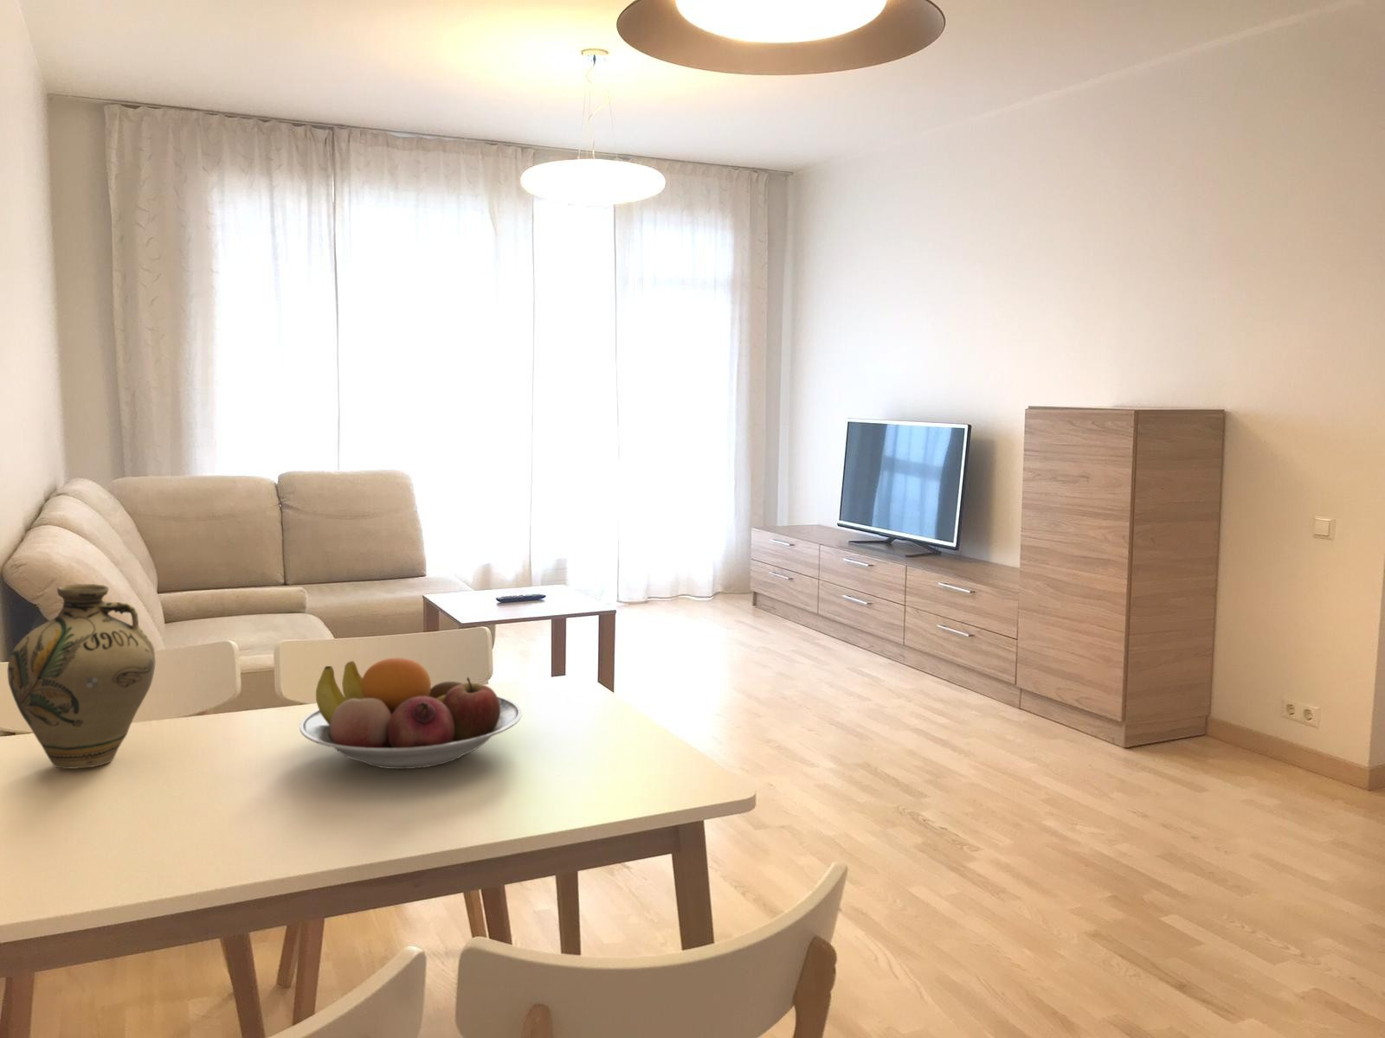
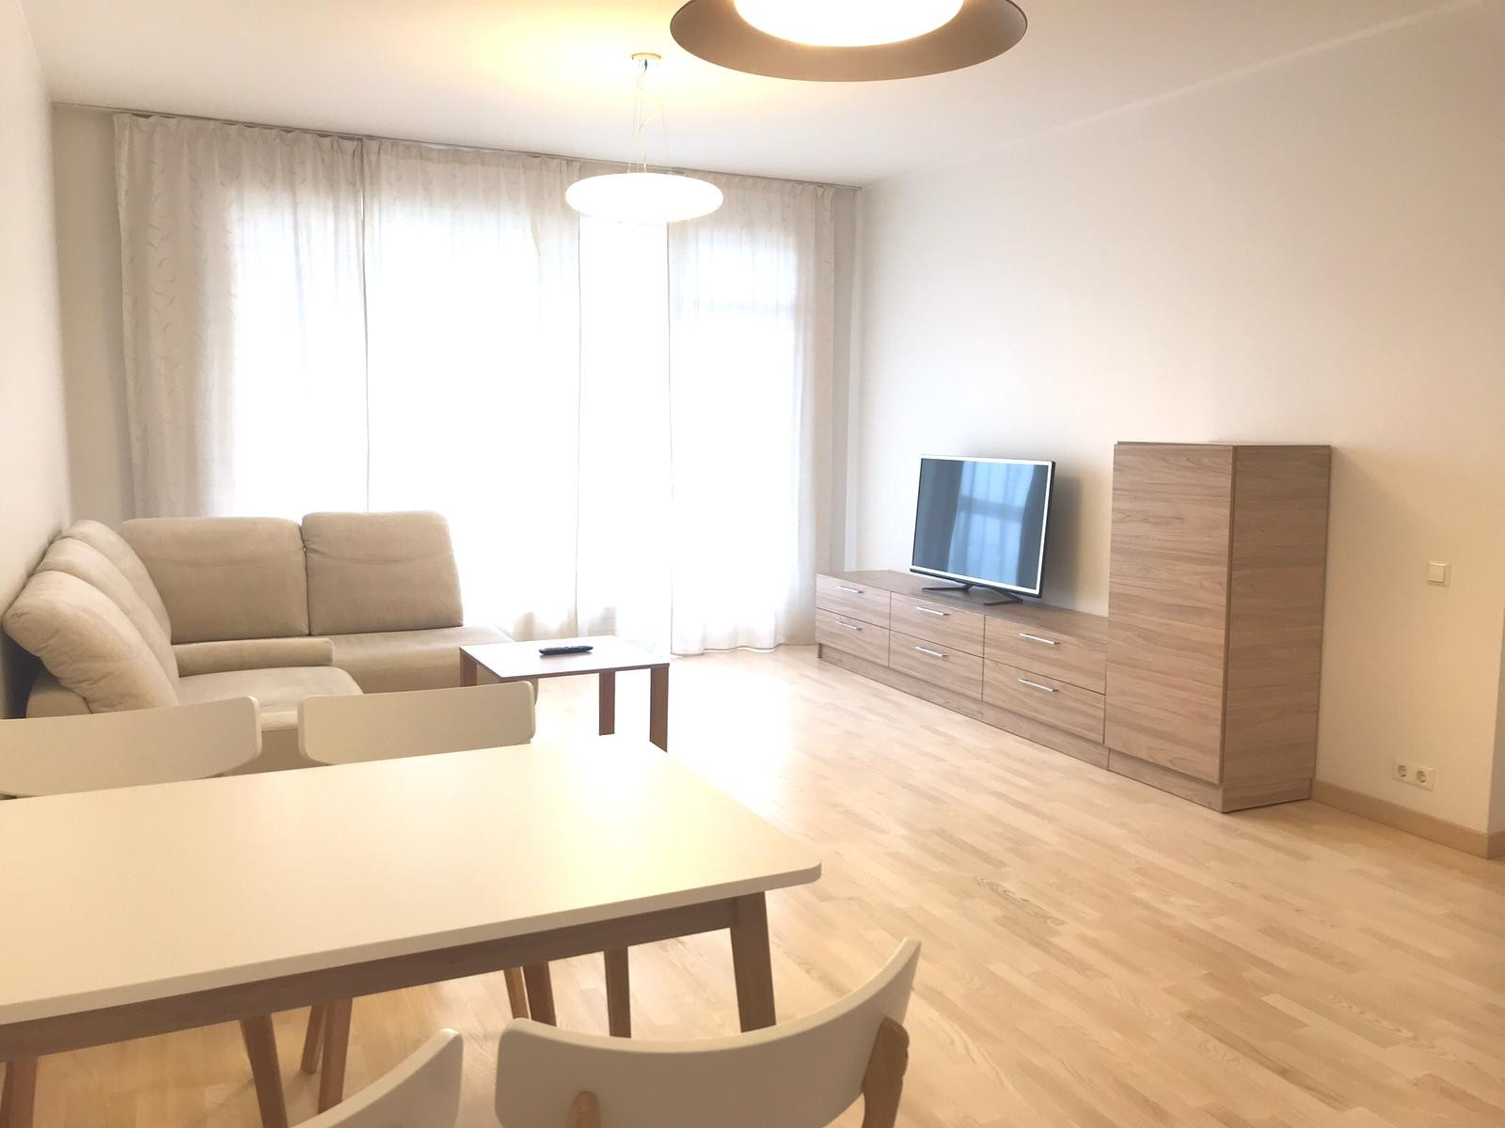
- jug (84, 675)
- fruit bowl (413, 708)
